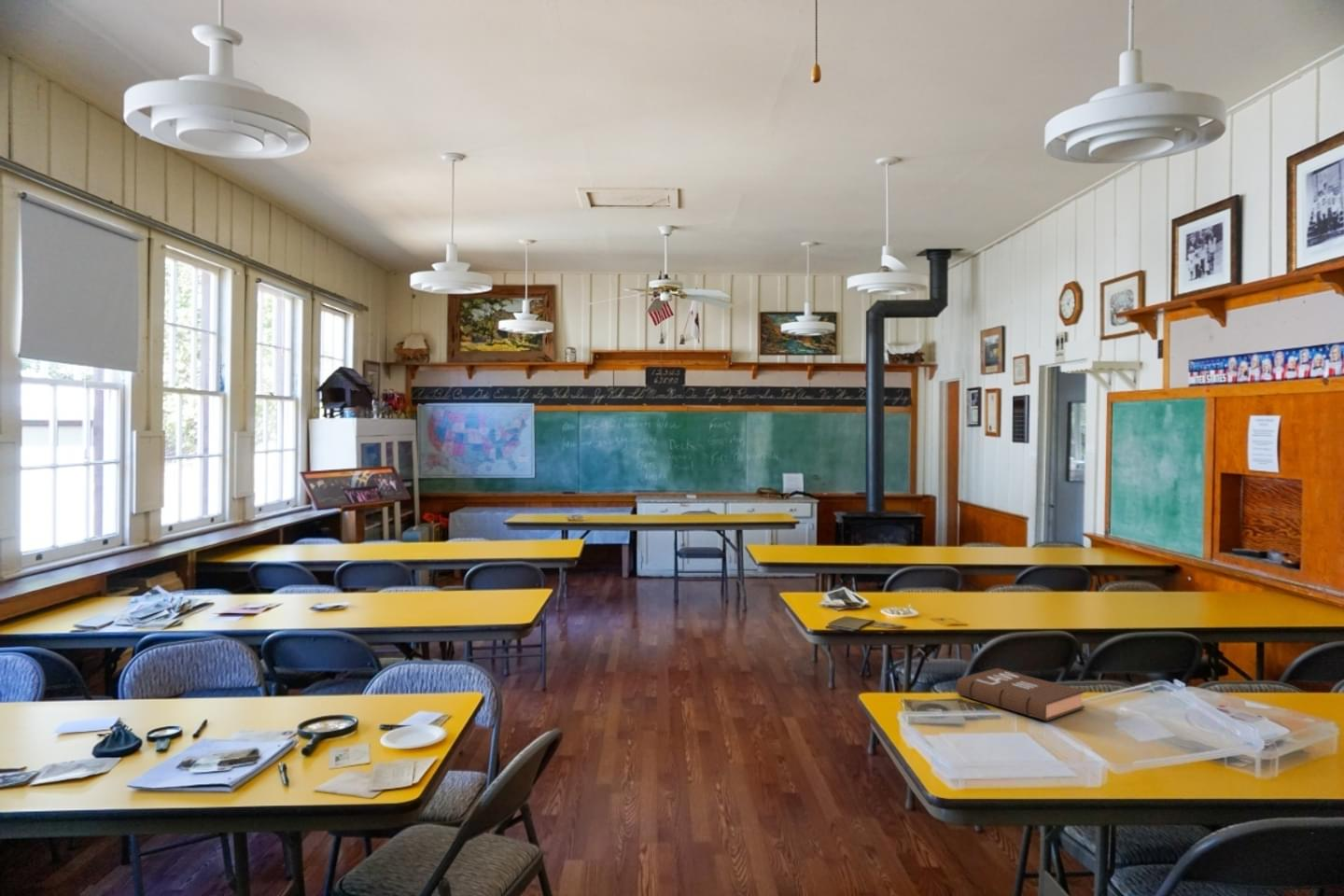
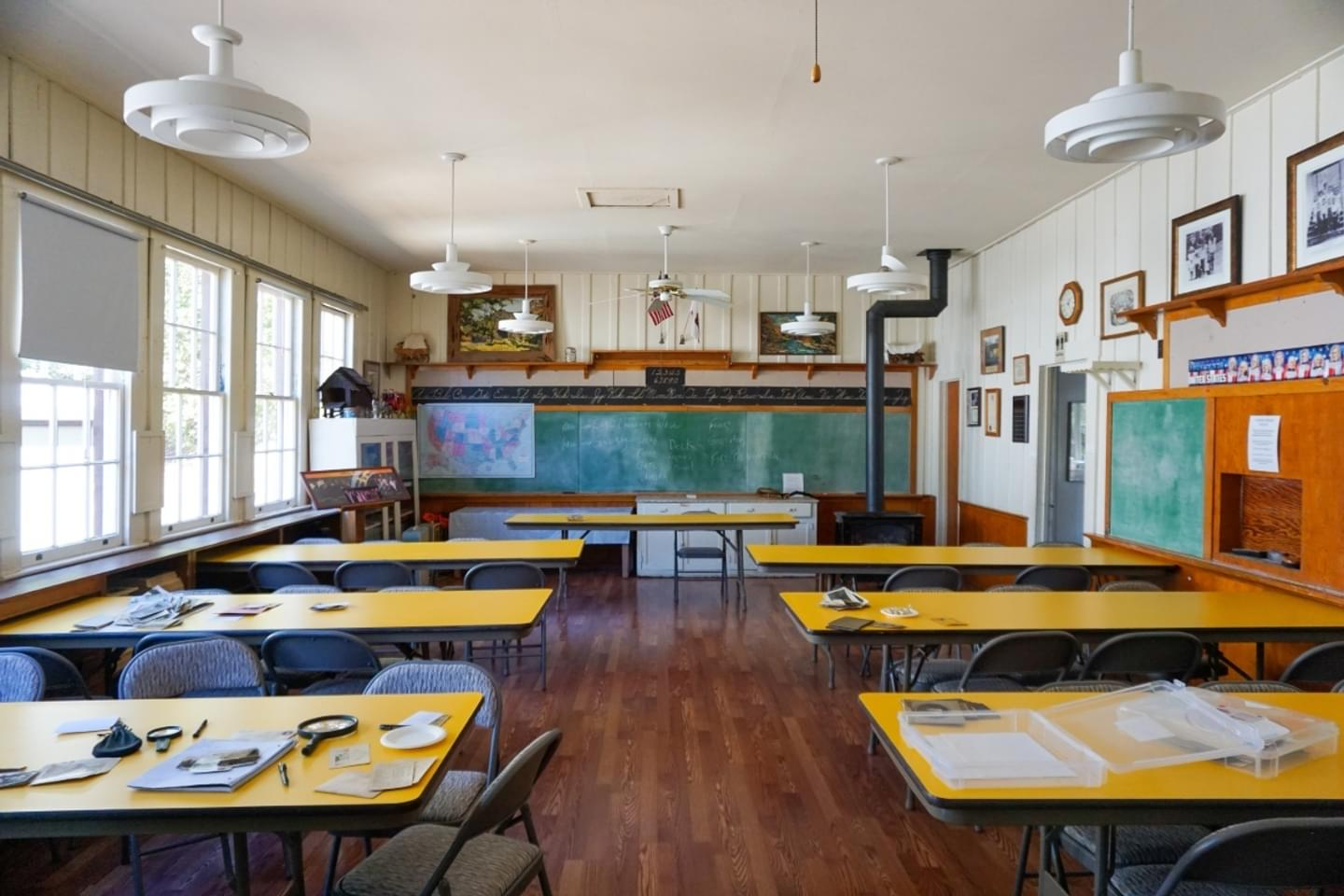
- book (1018, 693)
